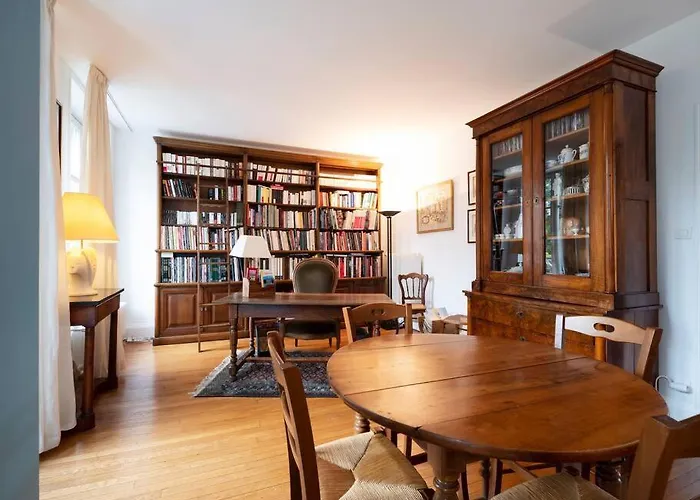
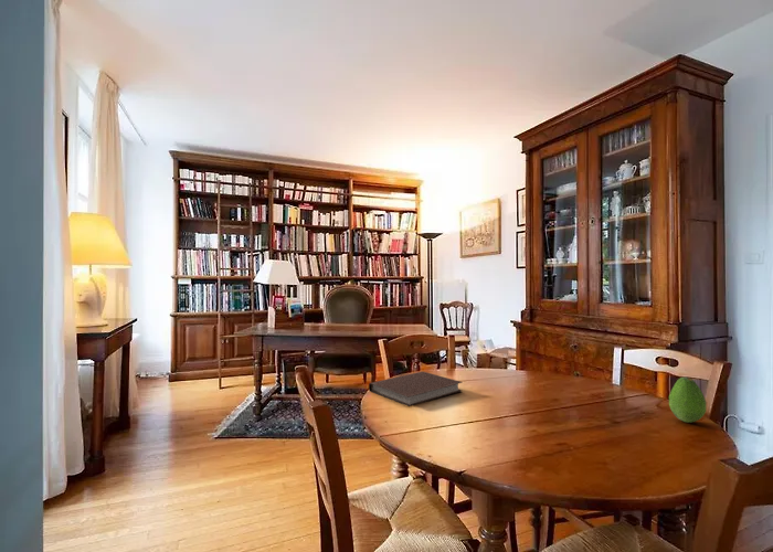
+ notebook (415, 386)
+ fruit (687, 399)
